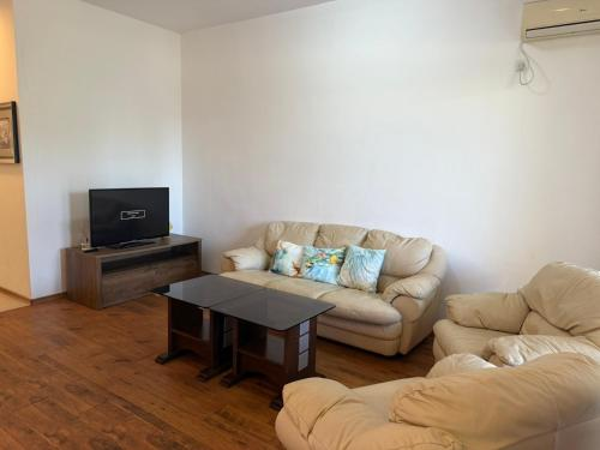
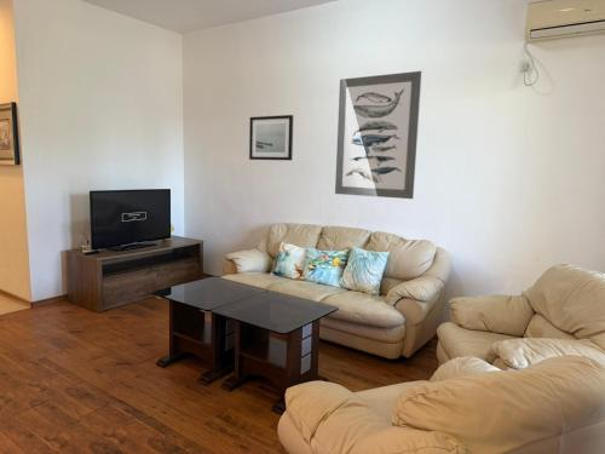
+ wall art (375, 137)
+ wall art (270, 138)
